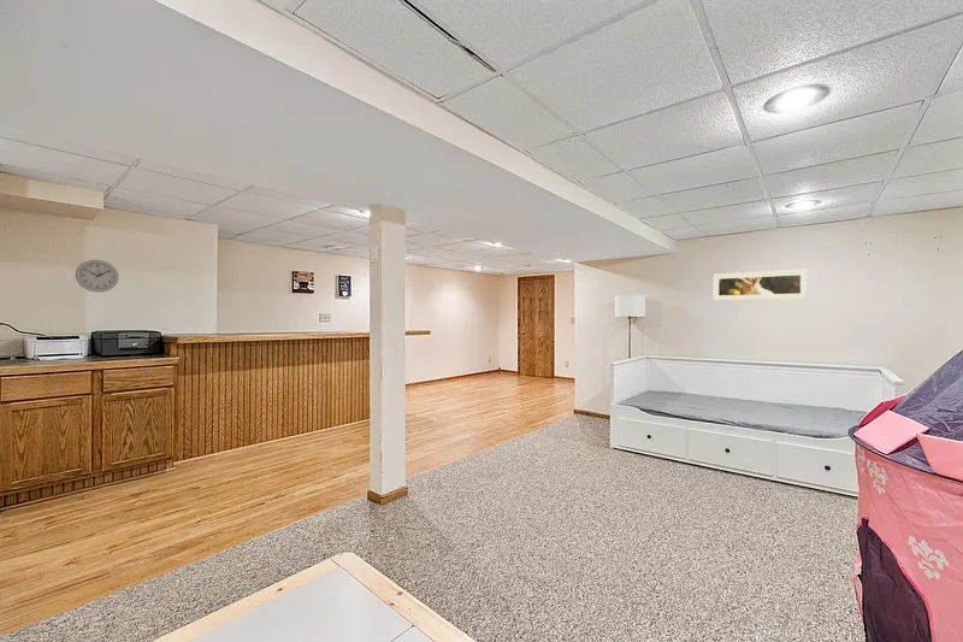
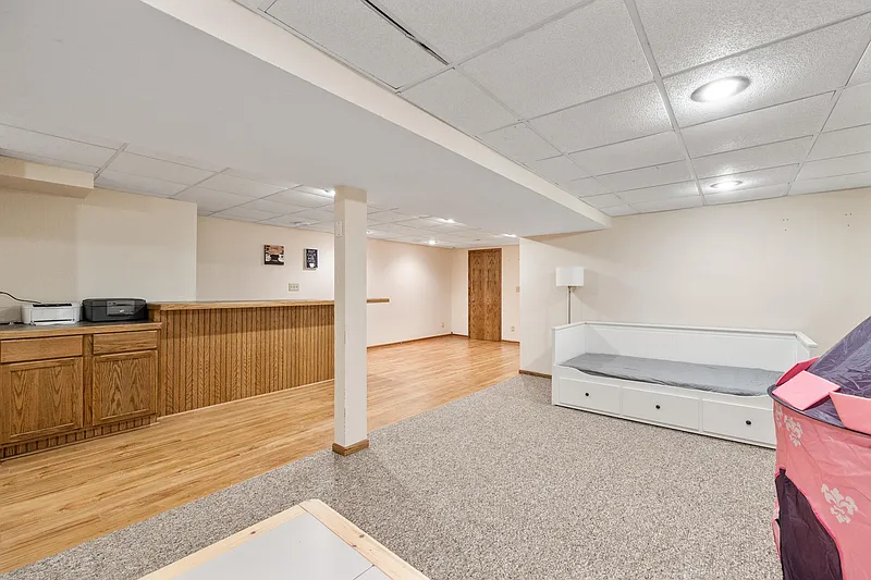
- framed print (757, 285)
- wall clock (98, 276)
